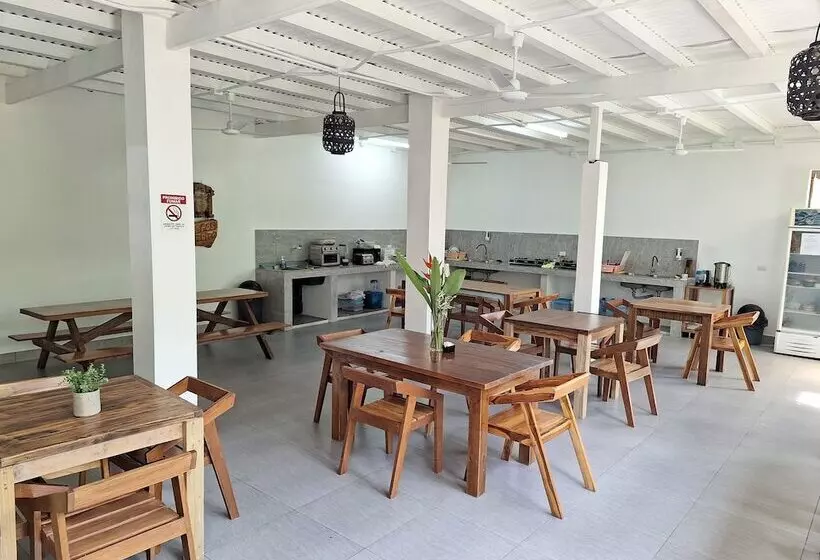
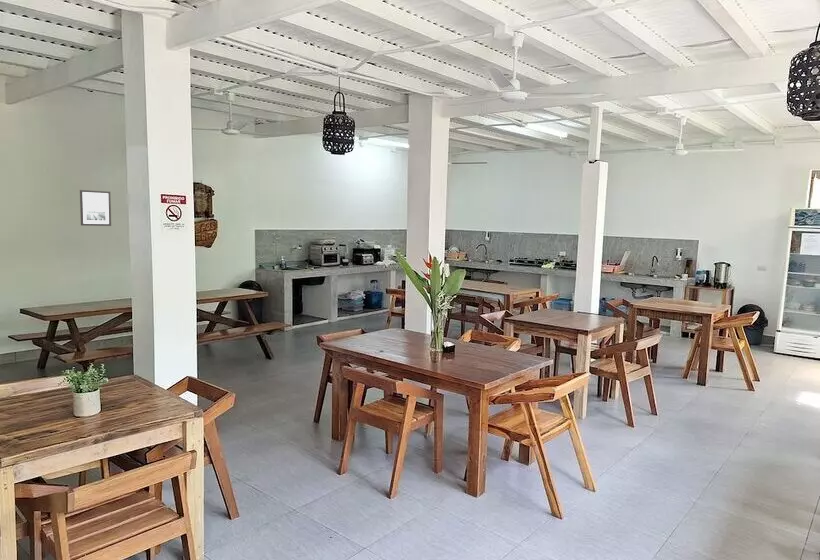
+ wall art (95, 208)
